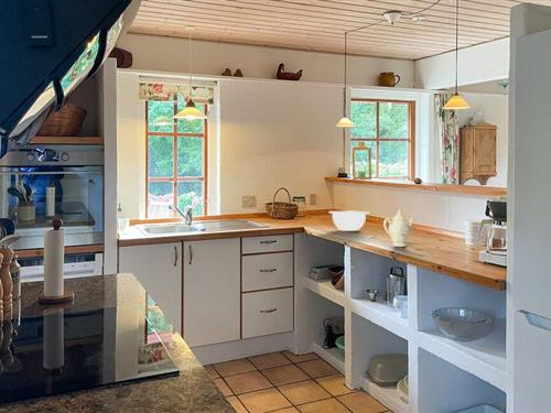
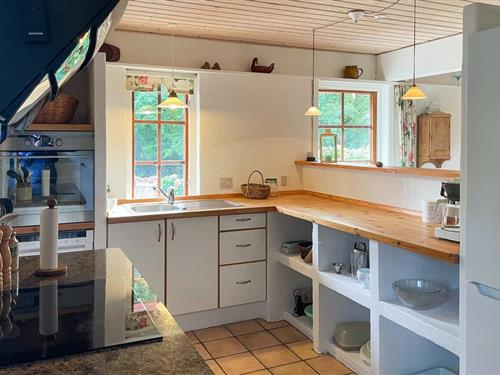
- chinaware (399, 227)
- mixing bowl (348, 220)
